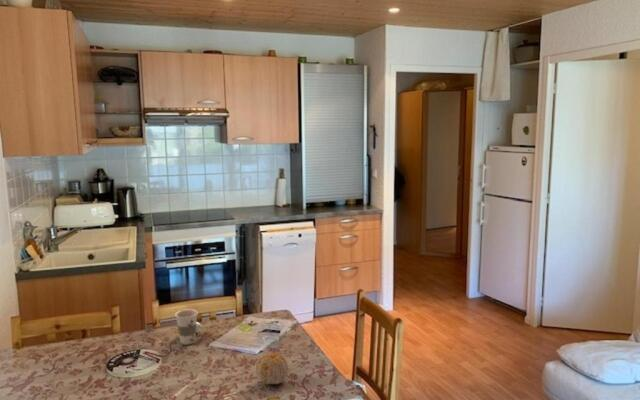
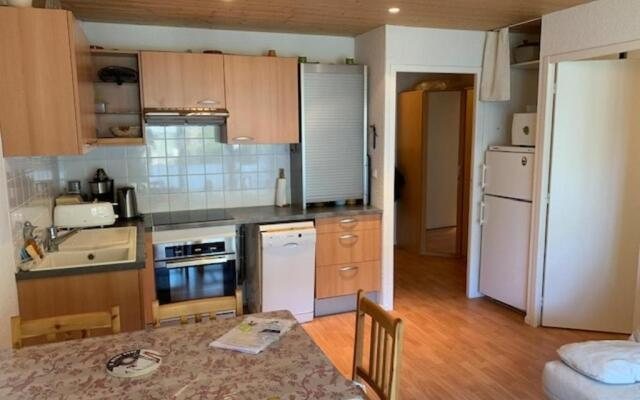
- cup (188, 324)
- fruit (272, 368)
